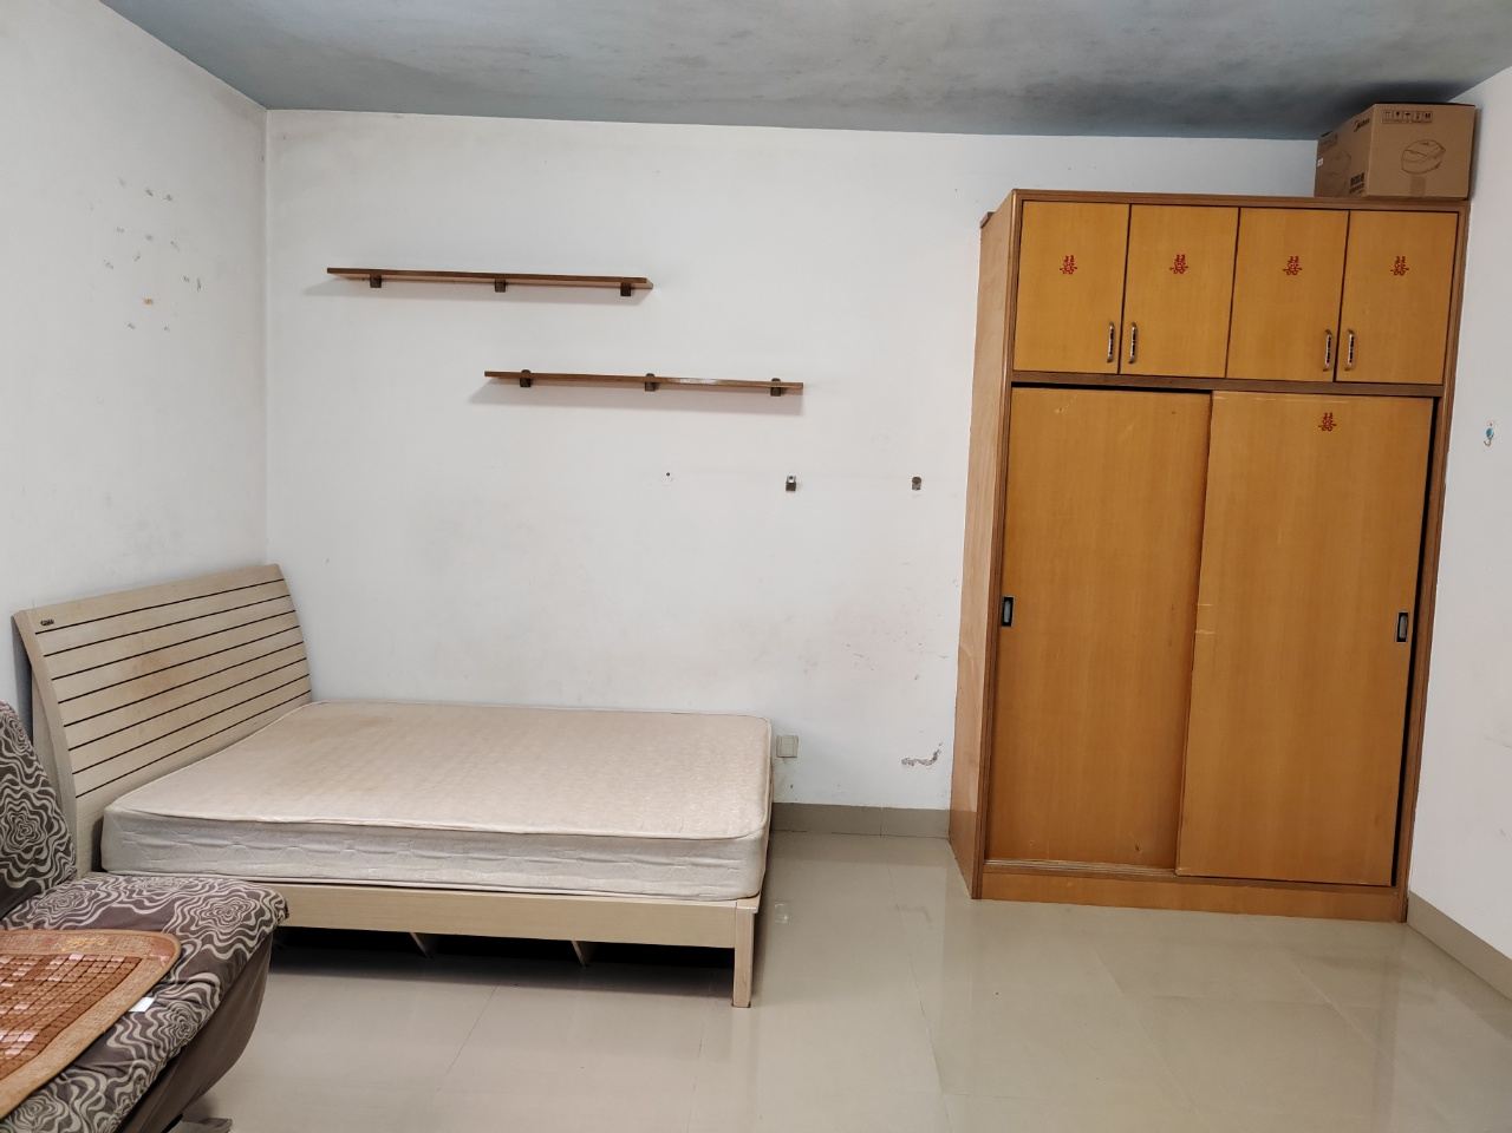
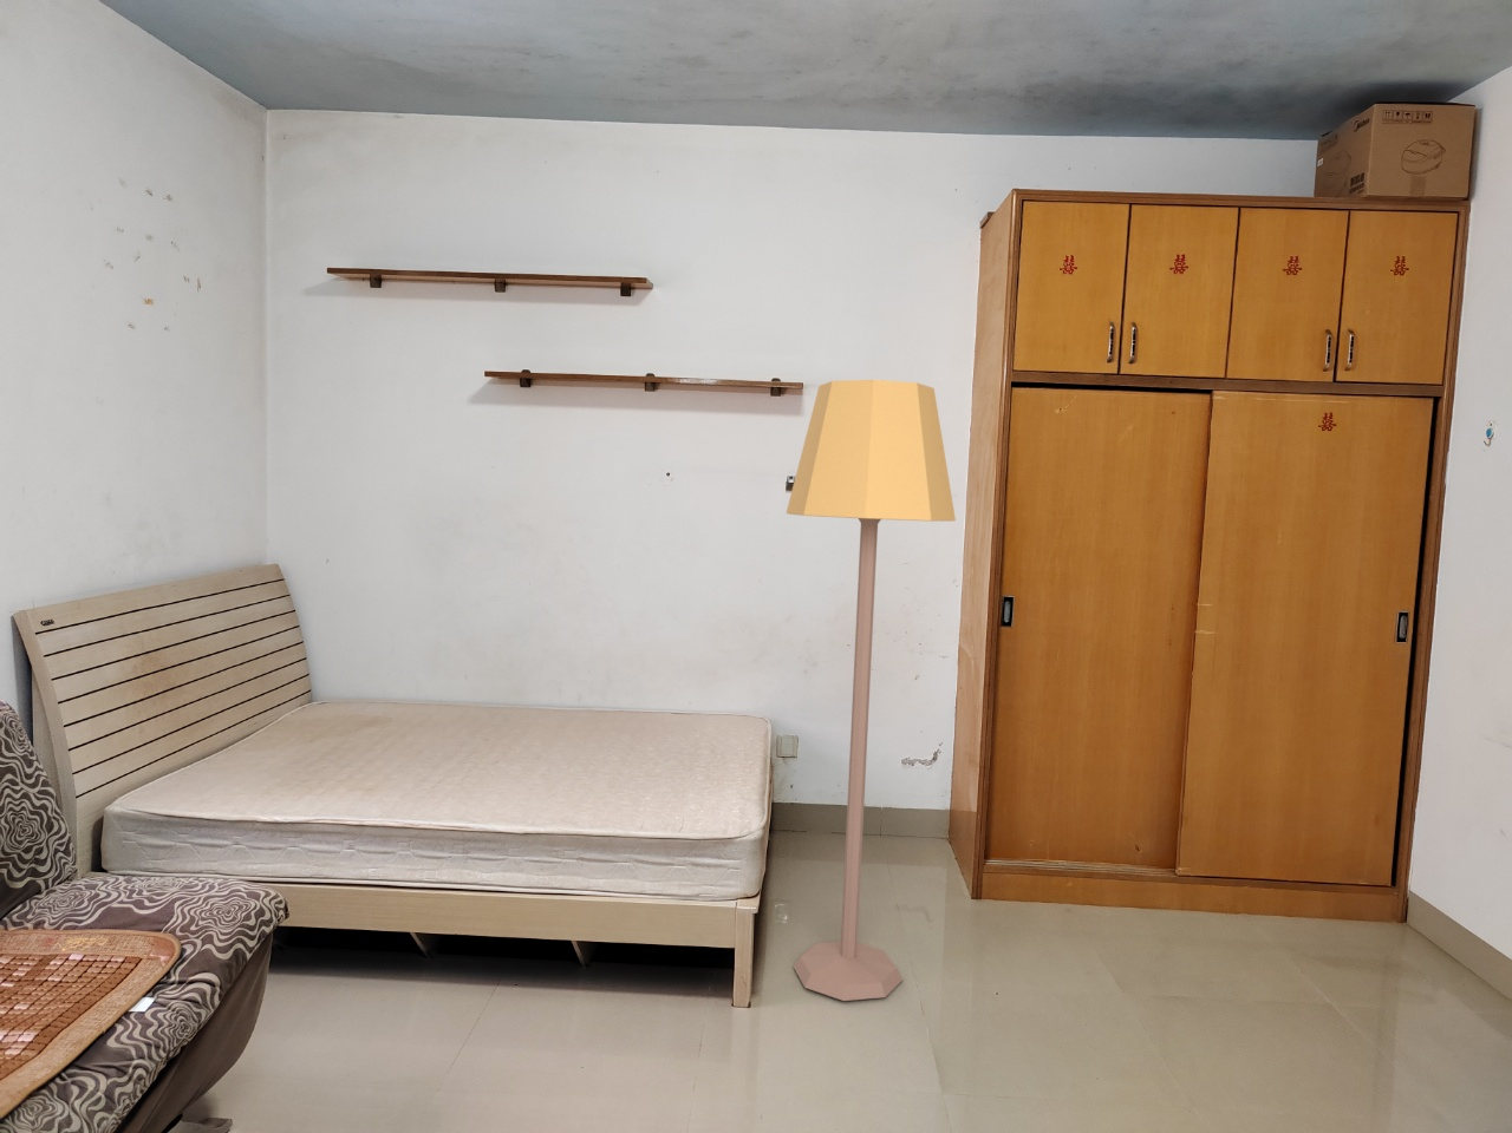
+ lamp (861, 687)
